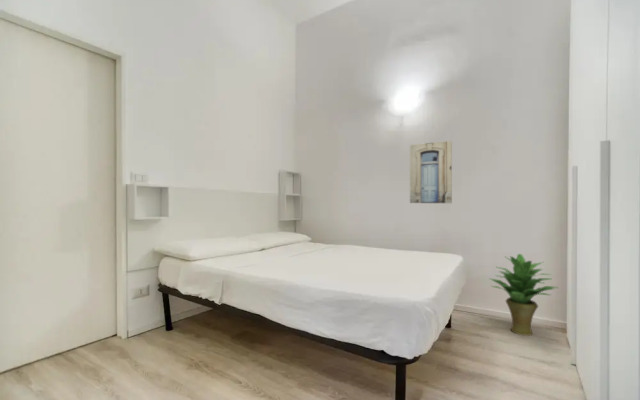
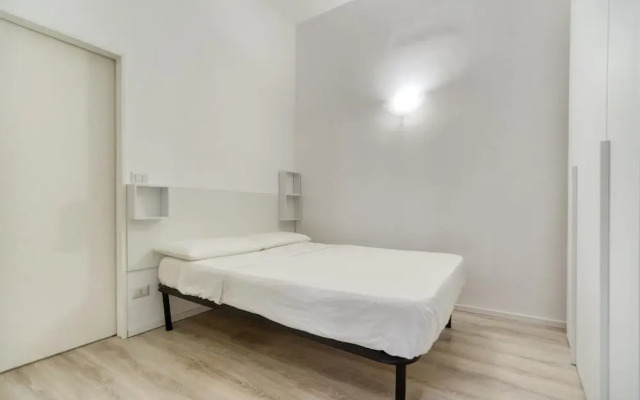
- wall art (430, 173)
- potted plant (522, 293)
